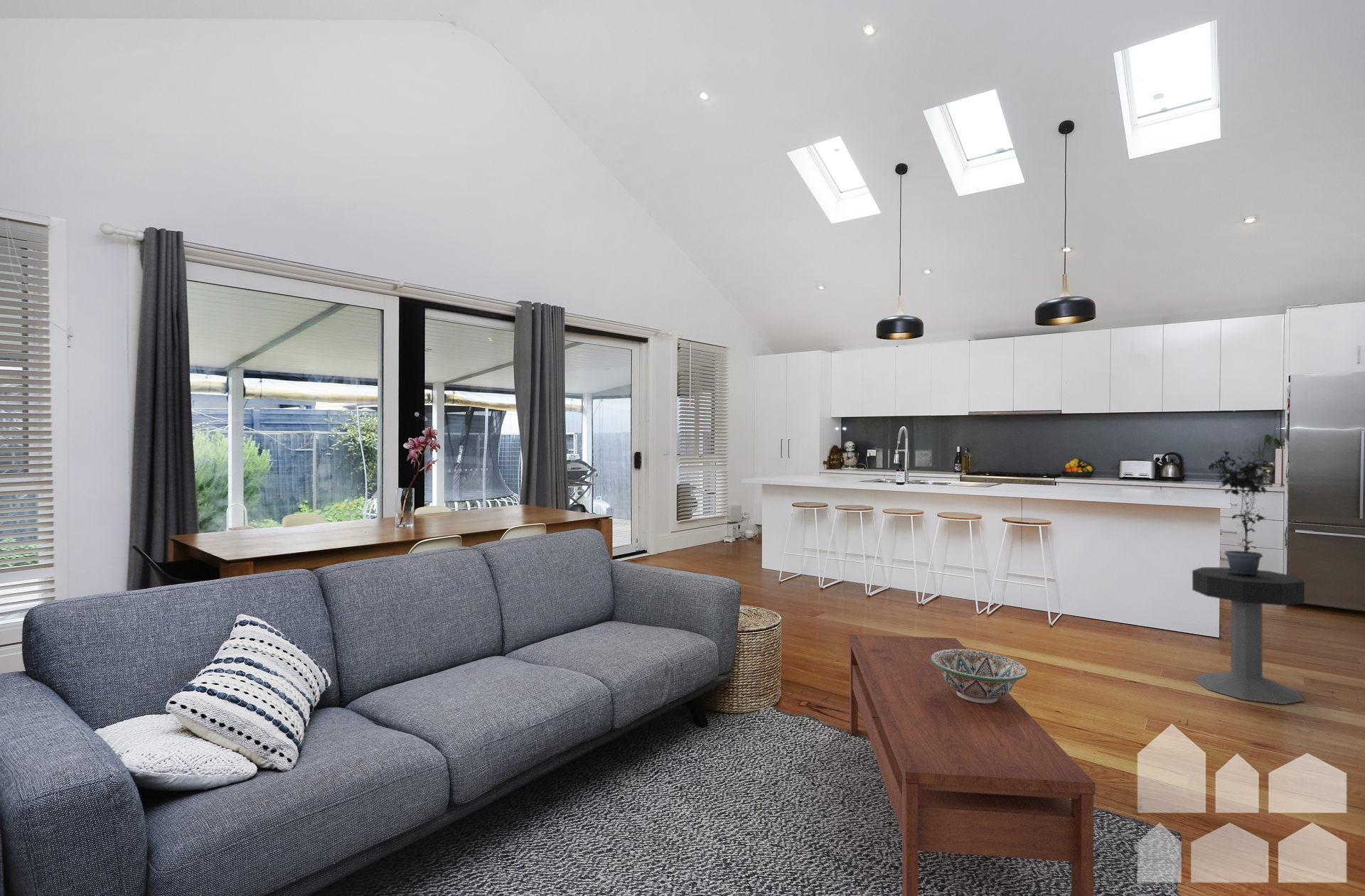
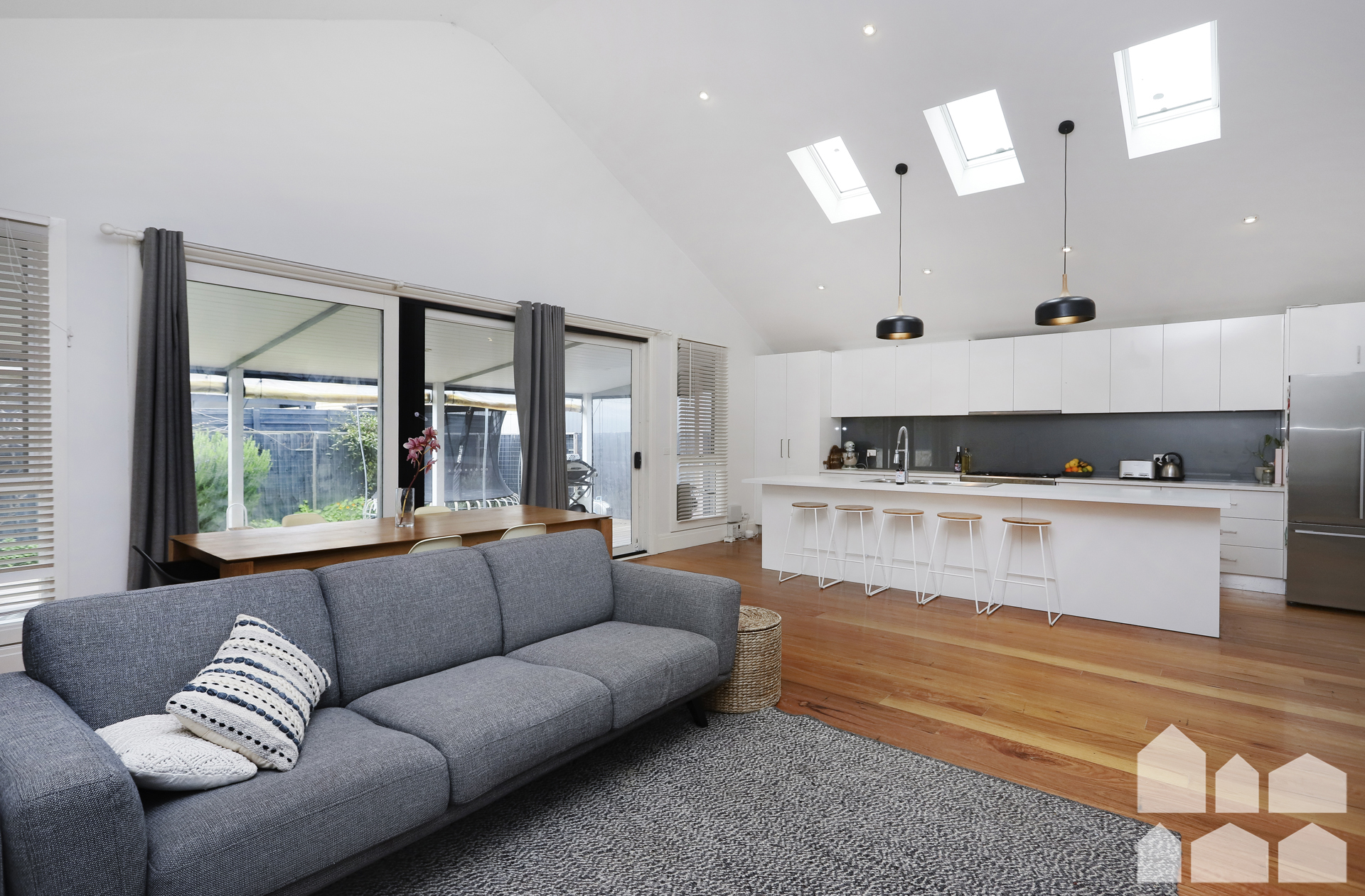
- coffee table (937, 750)
- potted plant (1243, 512)
- side table (1245, 630)
- decorative bowl (978, 679)
